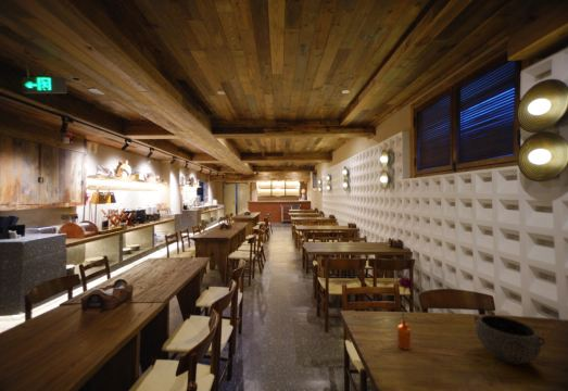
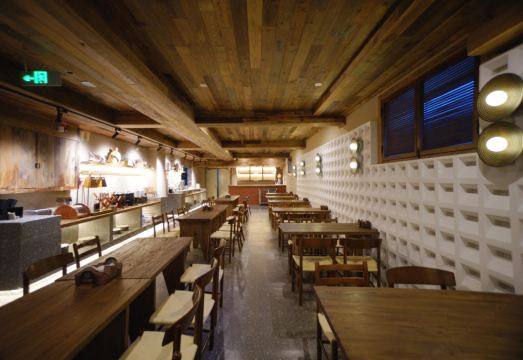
- bowl (506, 341)
- flower (402, 312)
